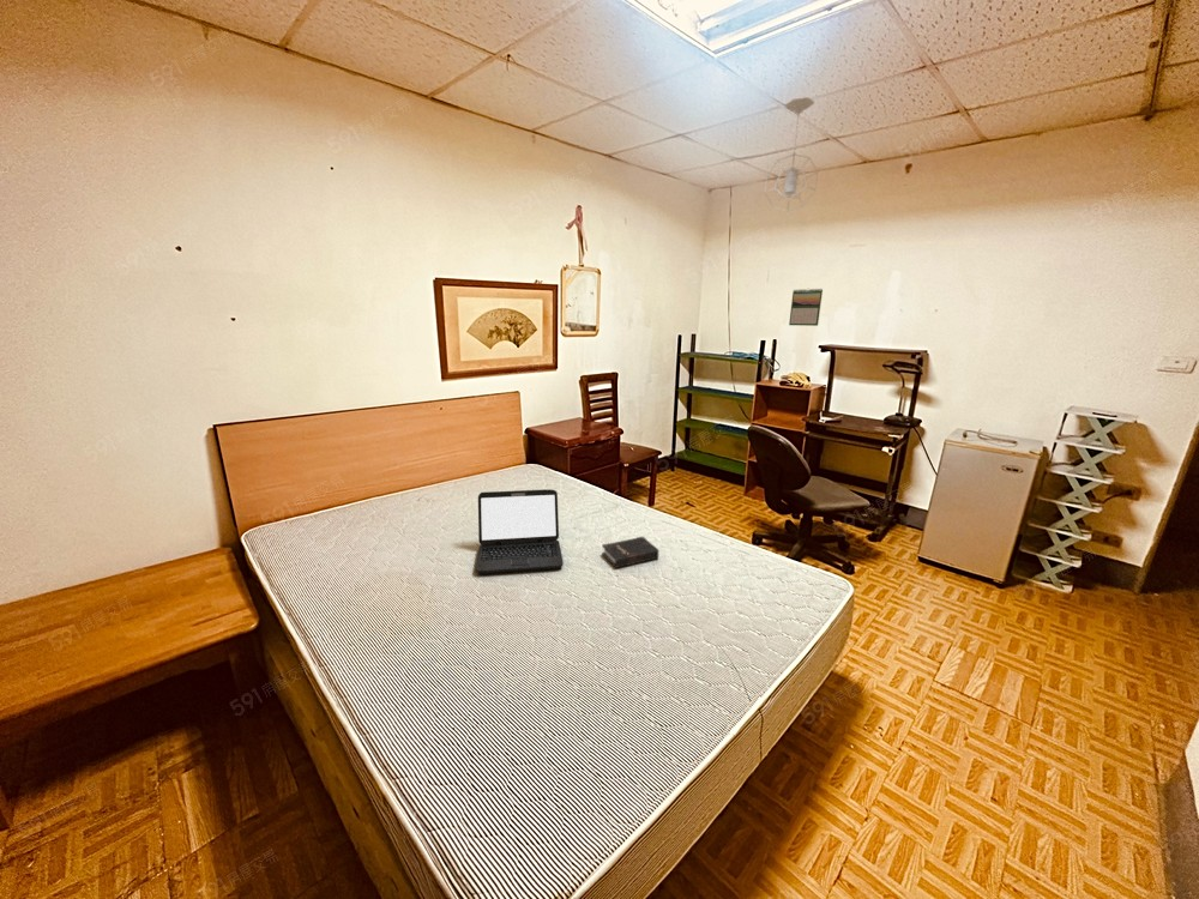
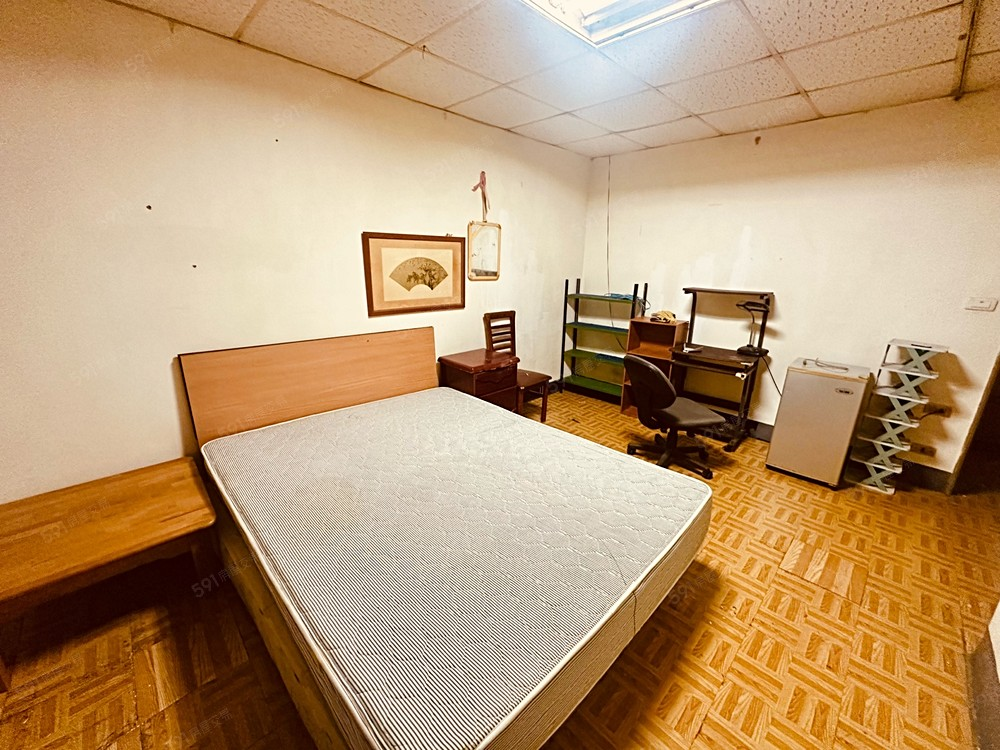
- calendar (805, 307)
- hardback book (629, 551)
- pendant light (793, 158)
- laptop (518, 529)
